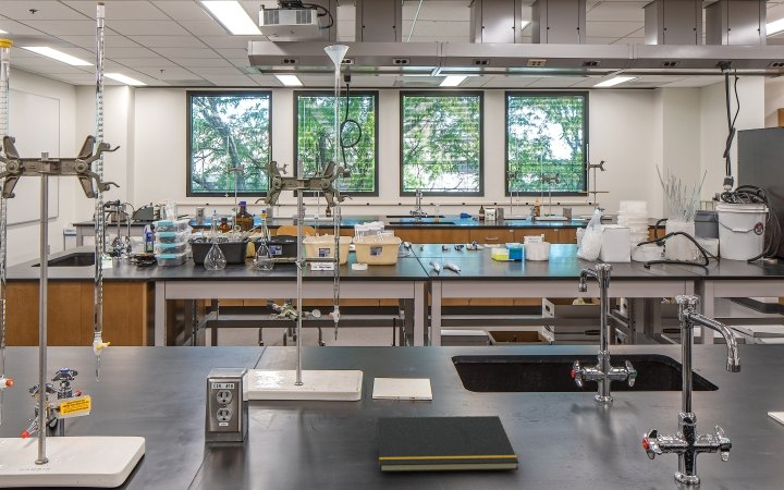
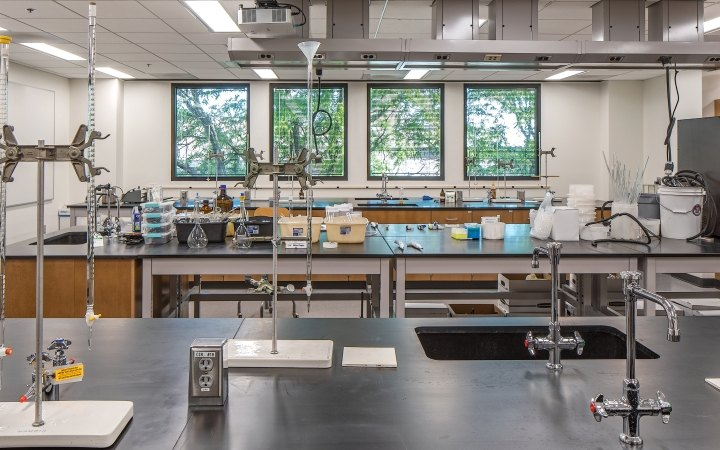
- notepad (443, 441)
